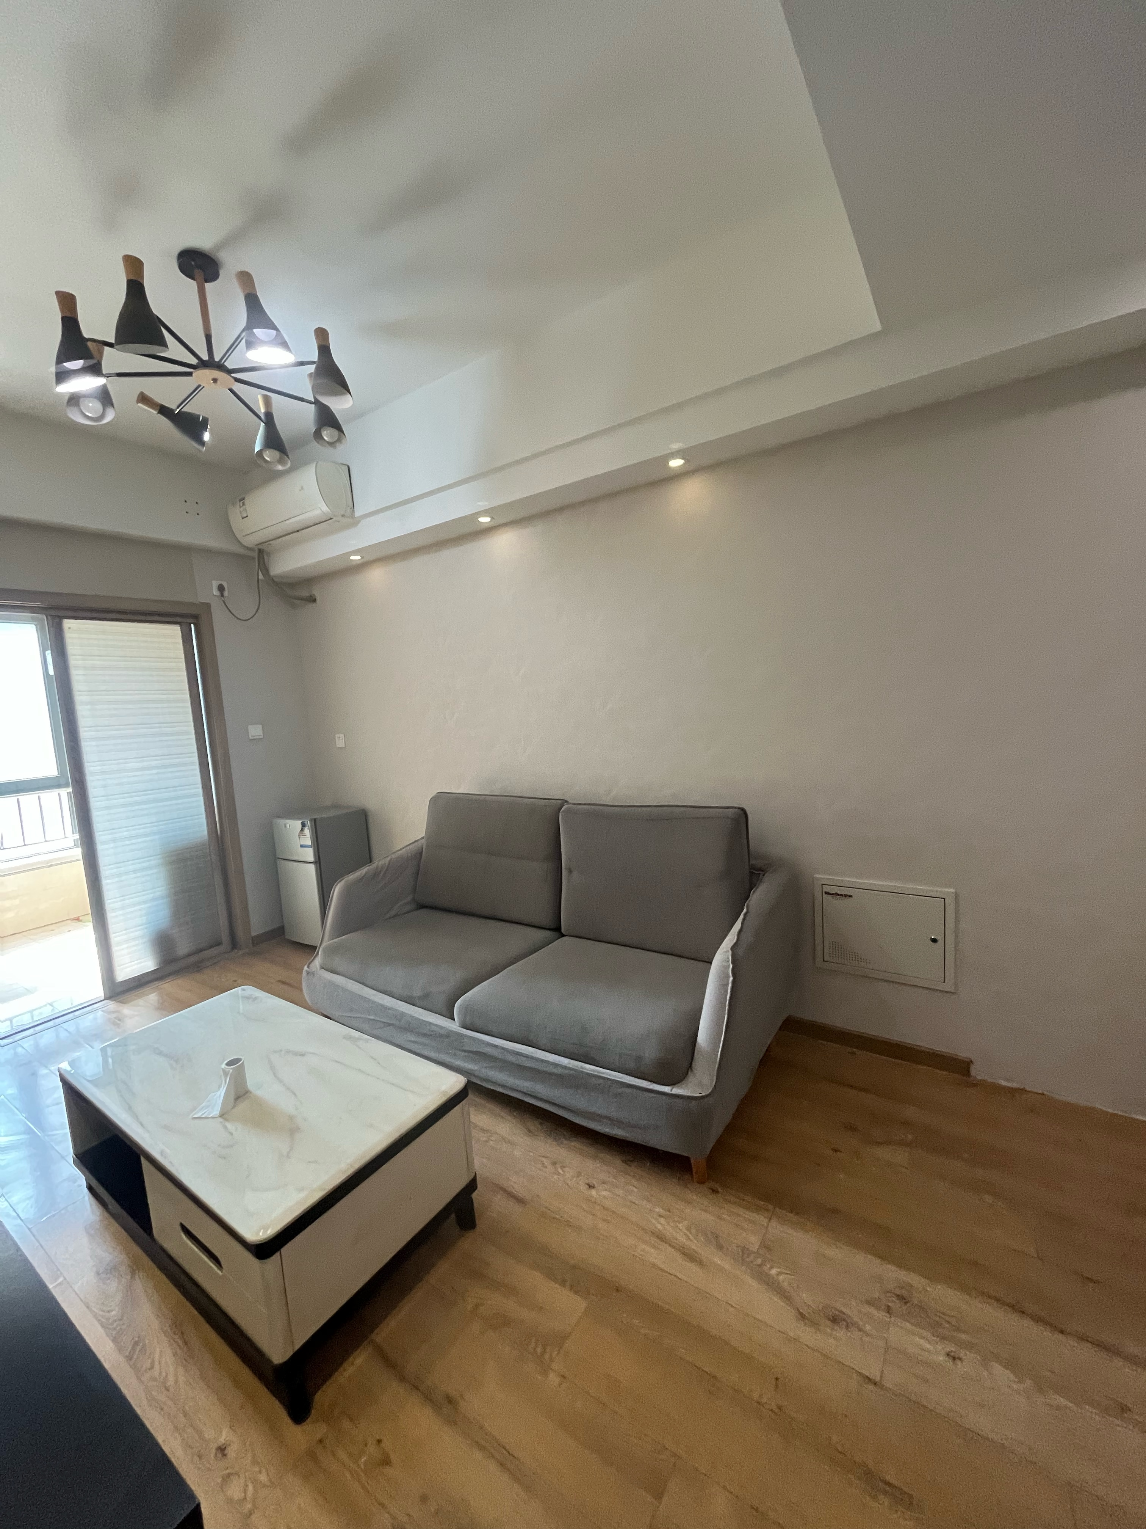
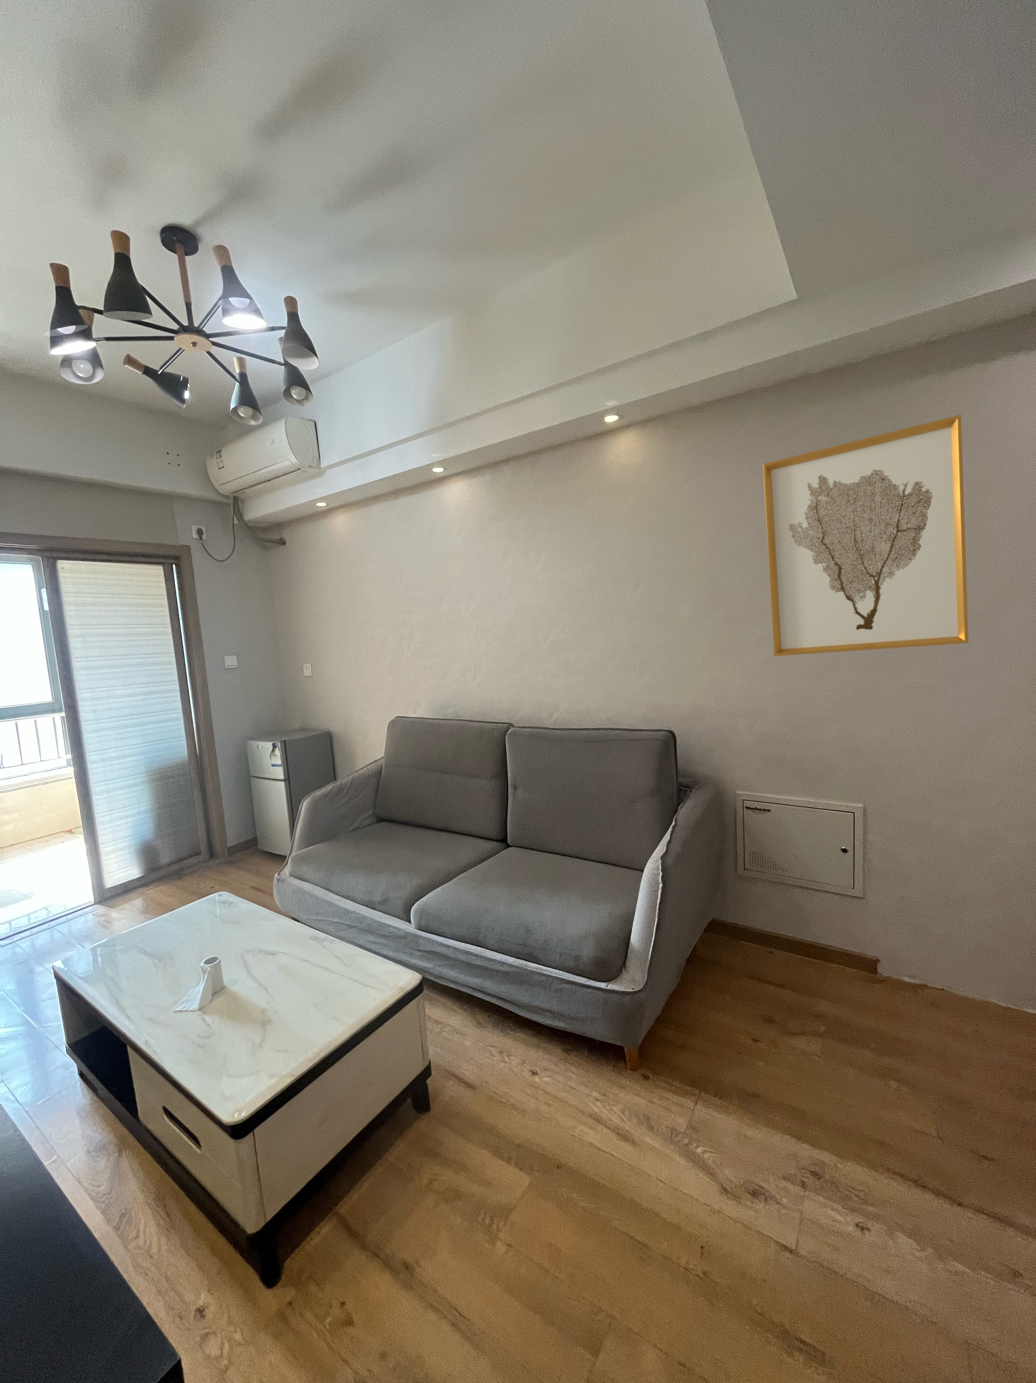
+ wall art (859, 548)
